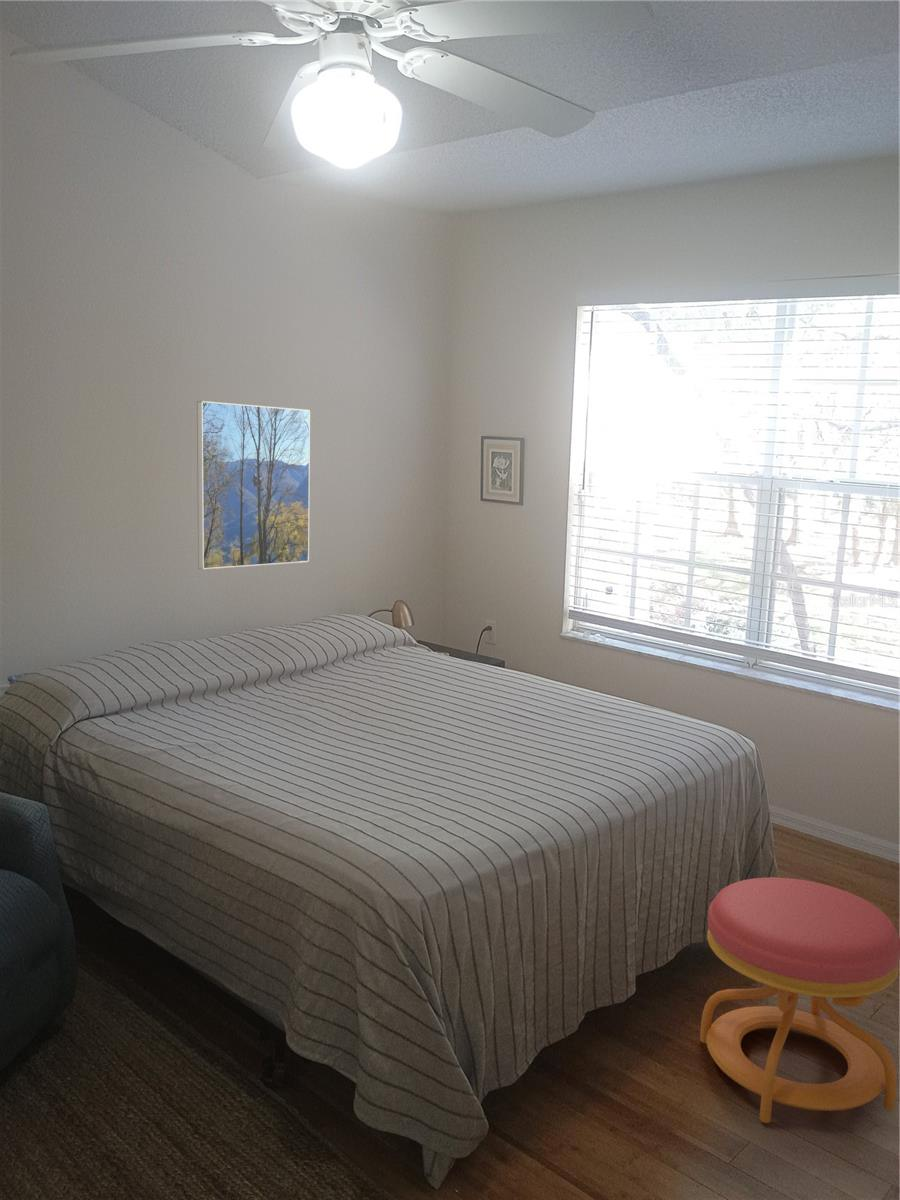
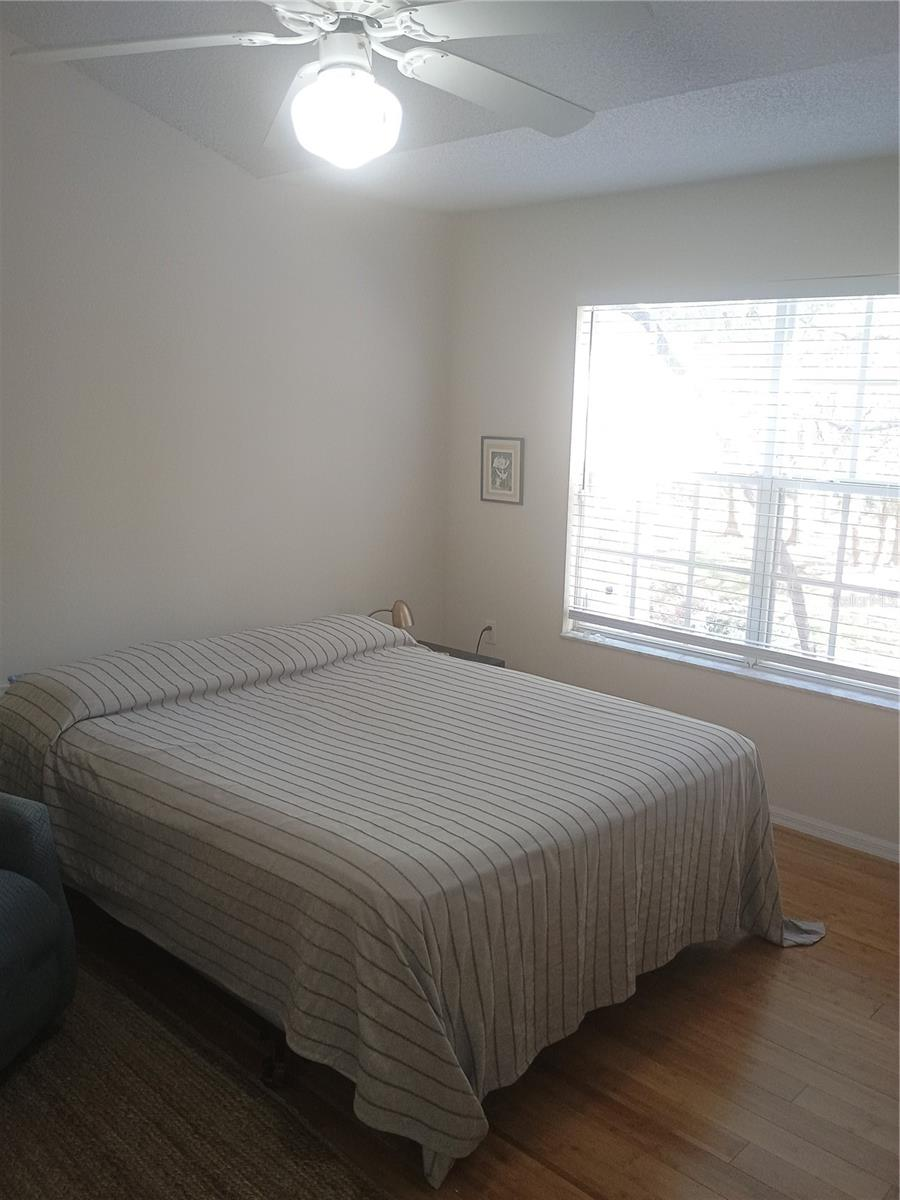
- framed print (256, 486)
- stool (799, 989)
